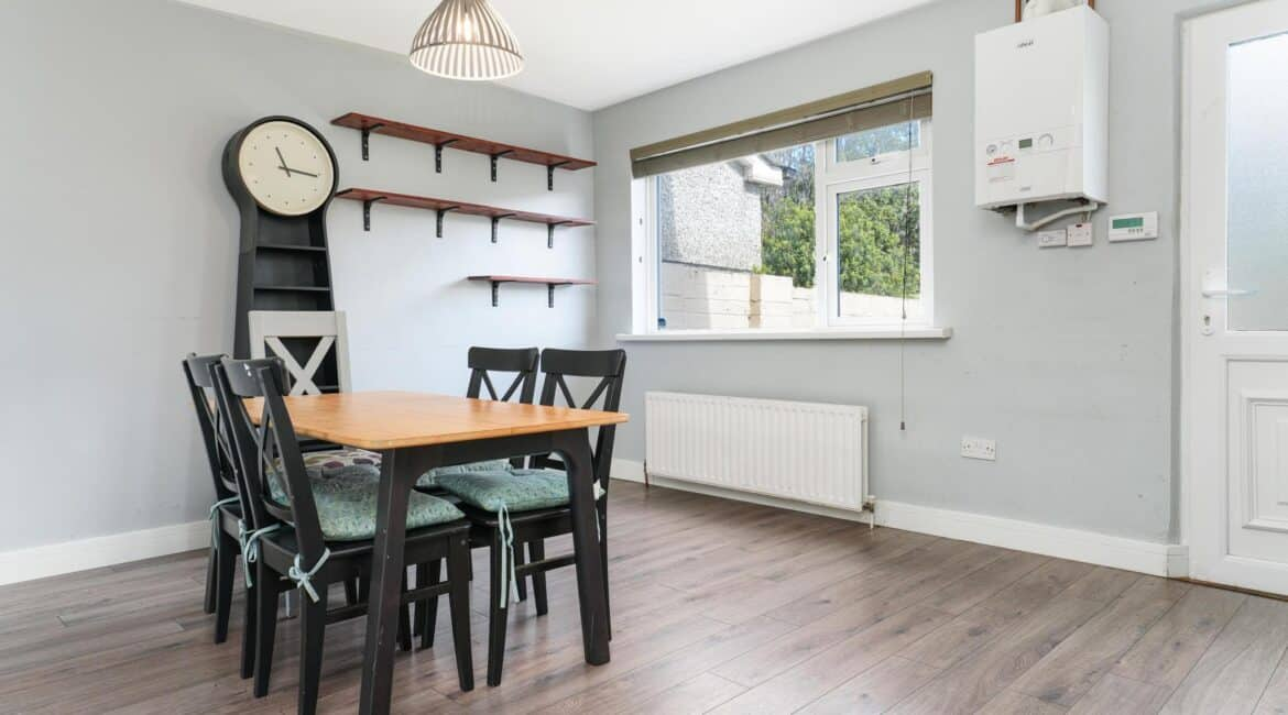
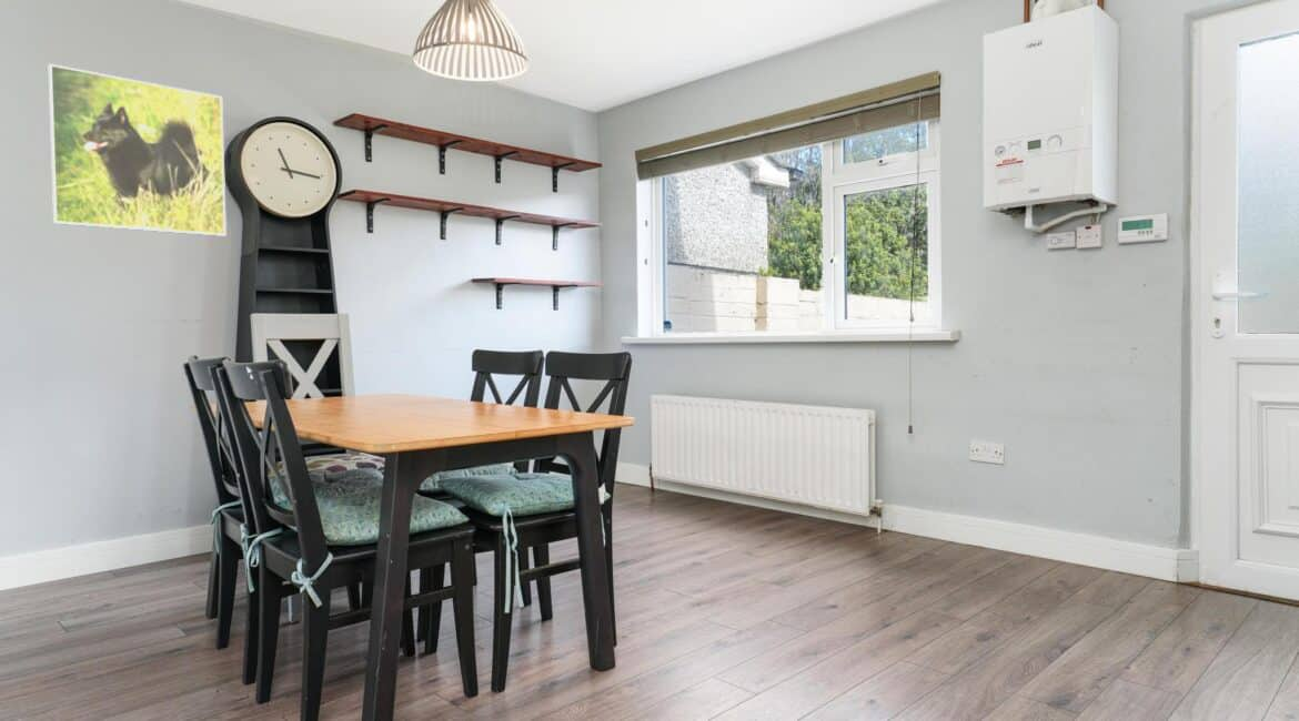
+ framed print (142, 155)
